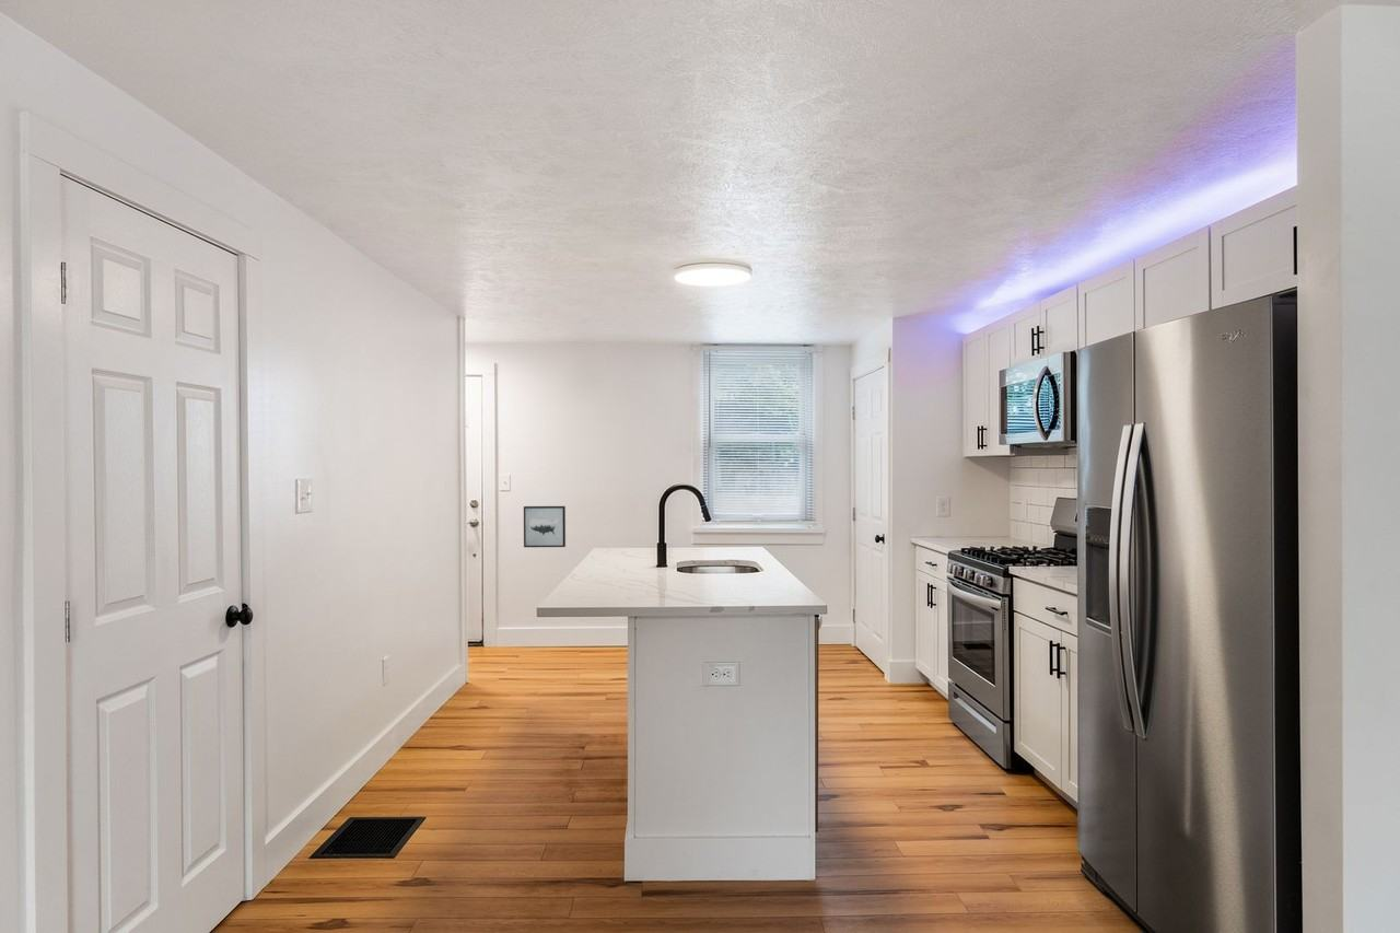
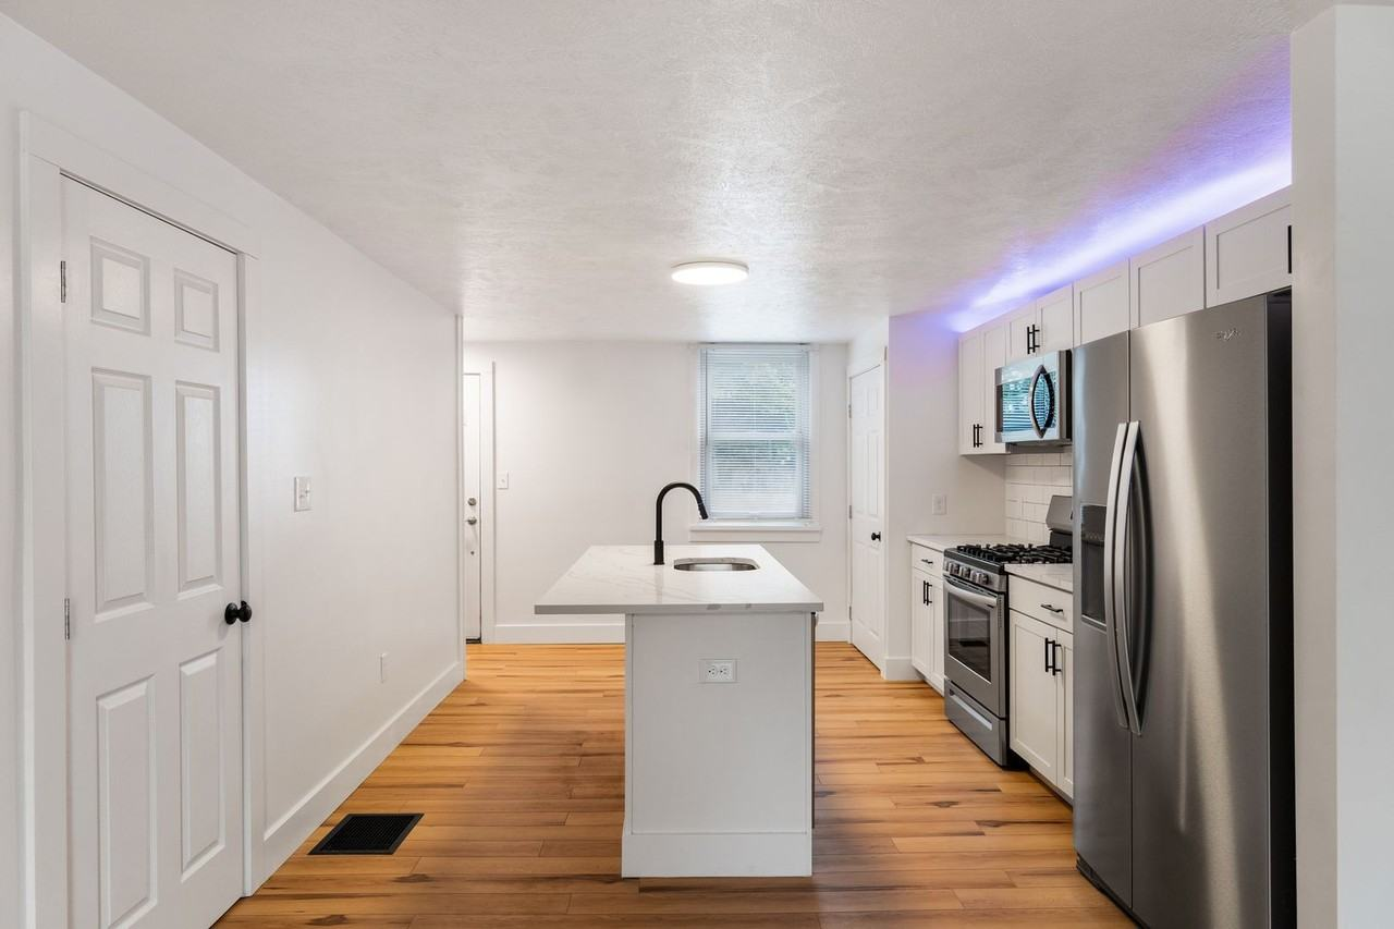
- wall art (544, 526)
